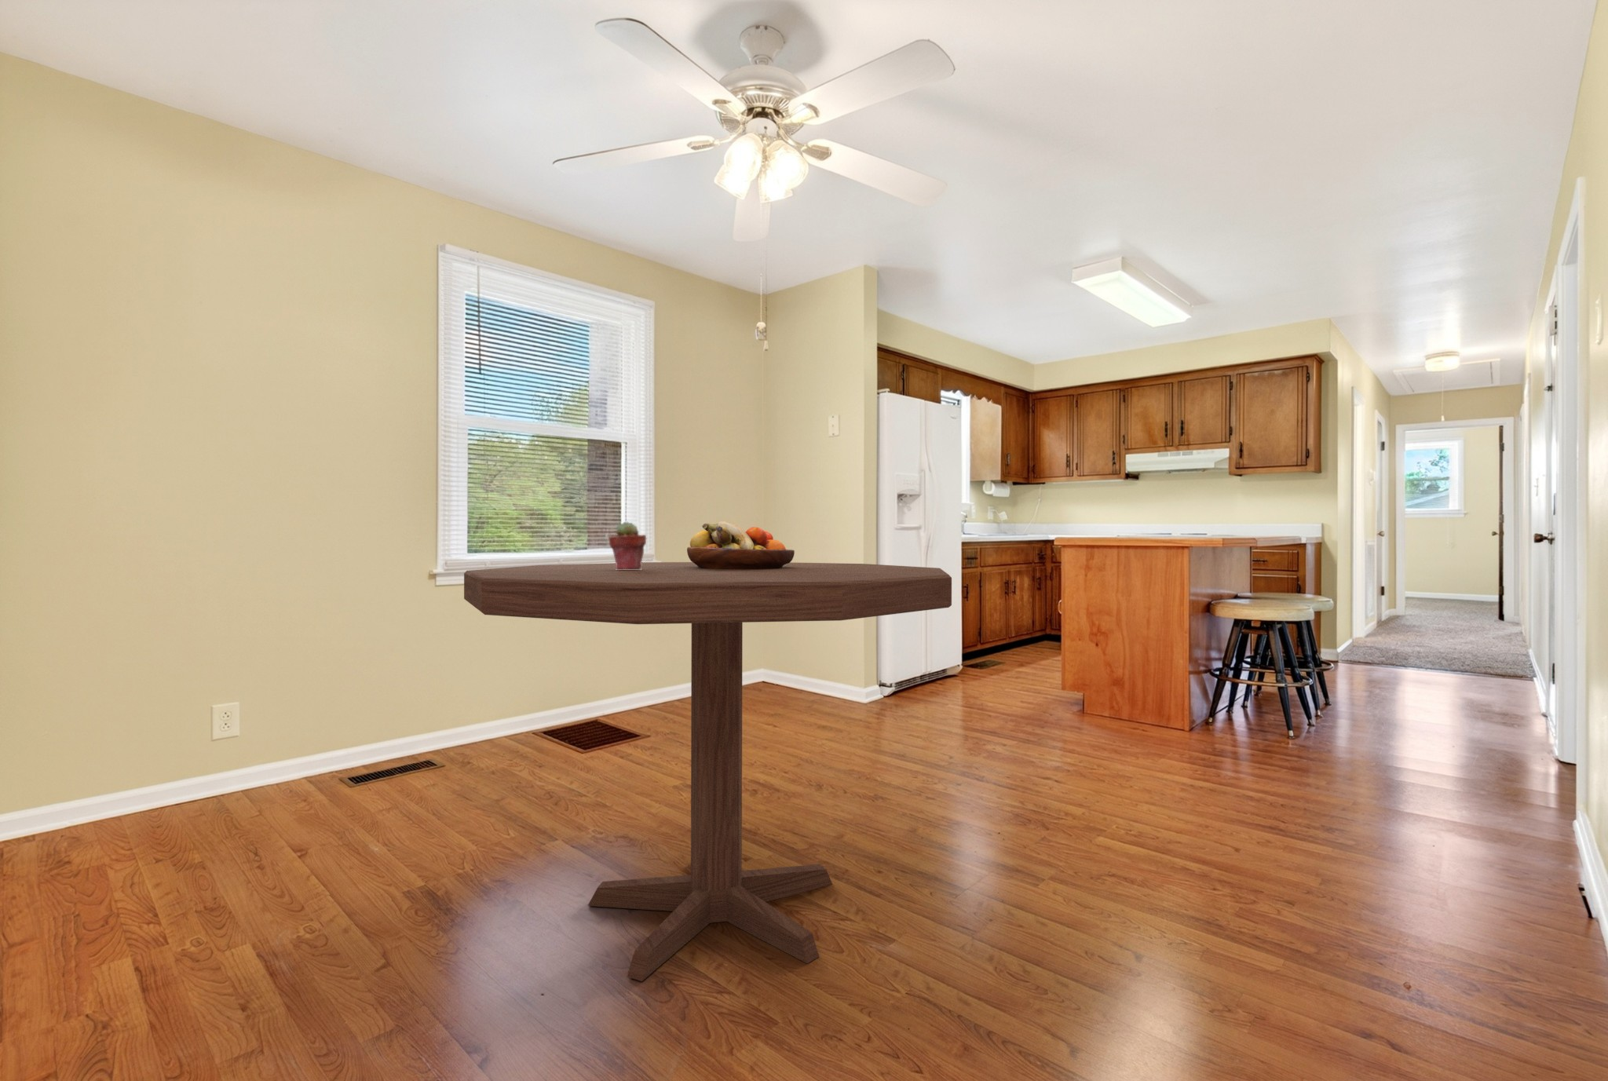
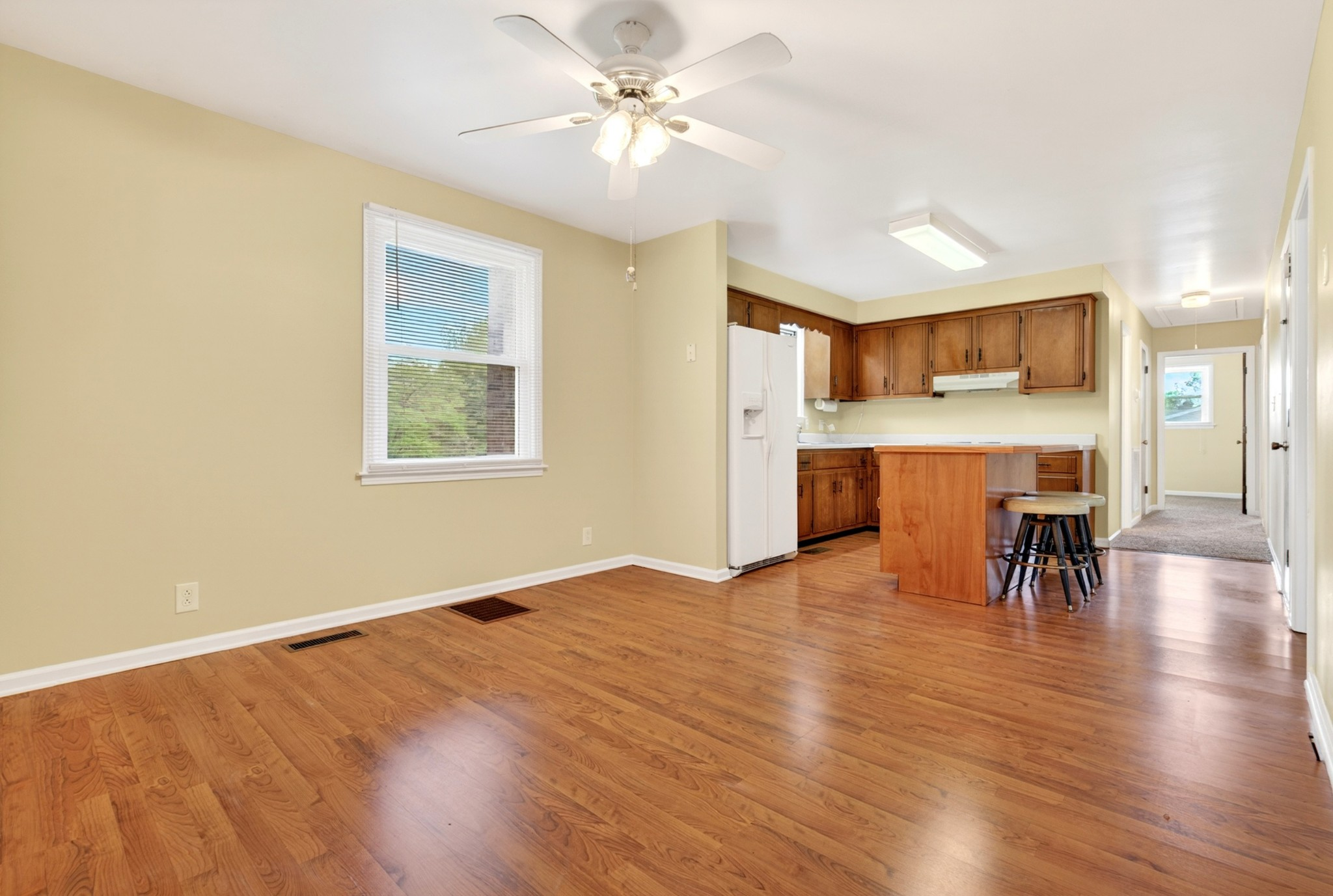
- dining table (717, 740)
- potted succulent (627, 544)
- fruit bowl (741, 543)
